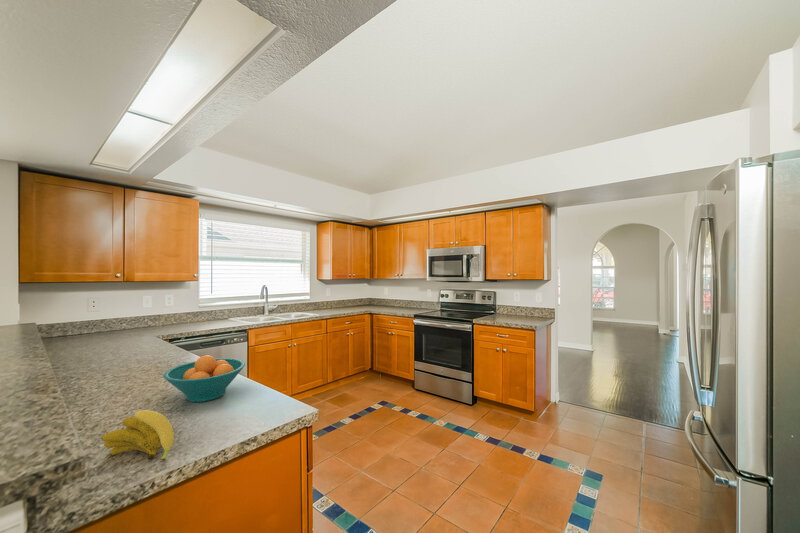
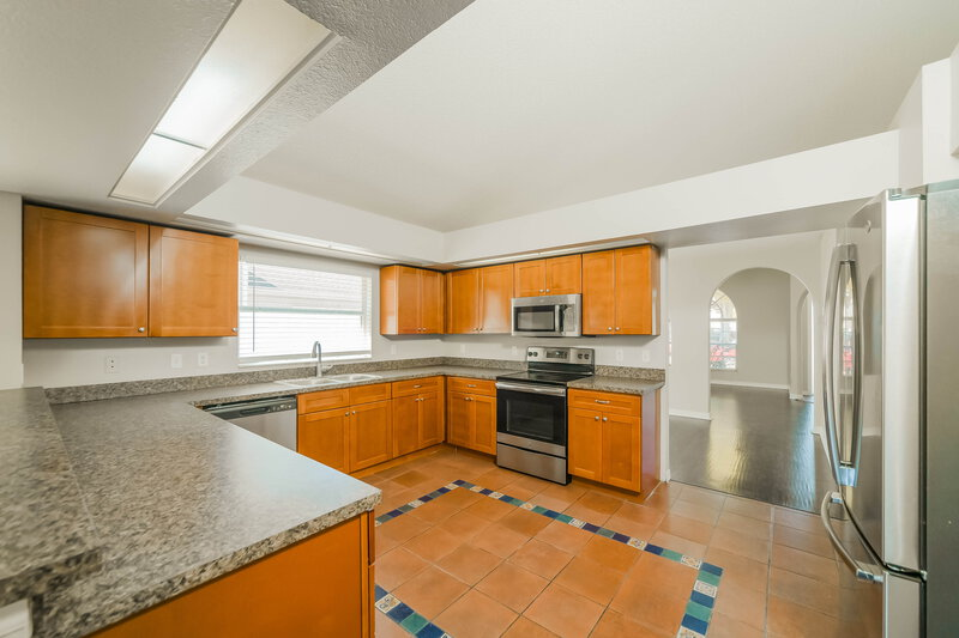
- fruit bowl (206, 375)
- banana (137, 430)
